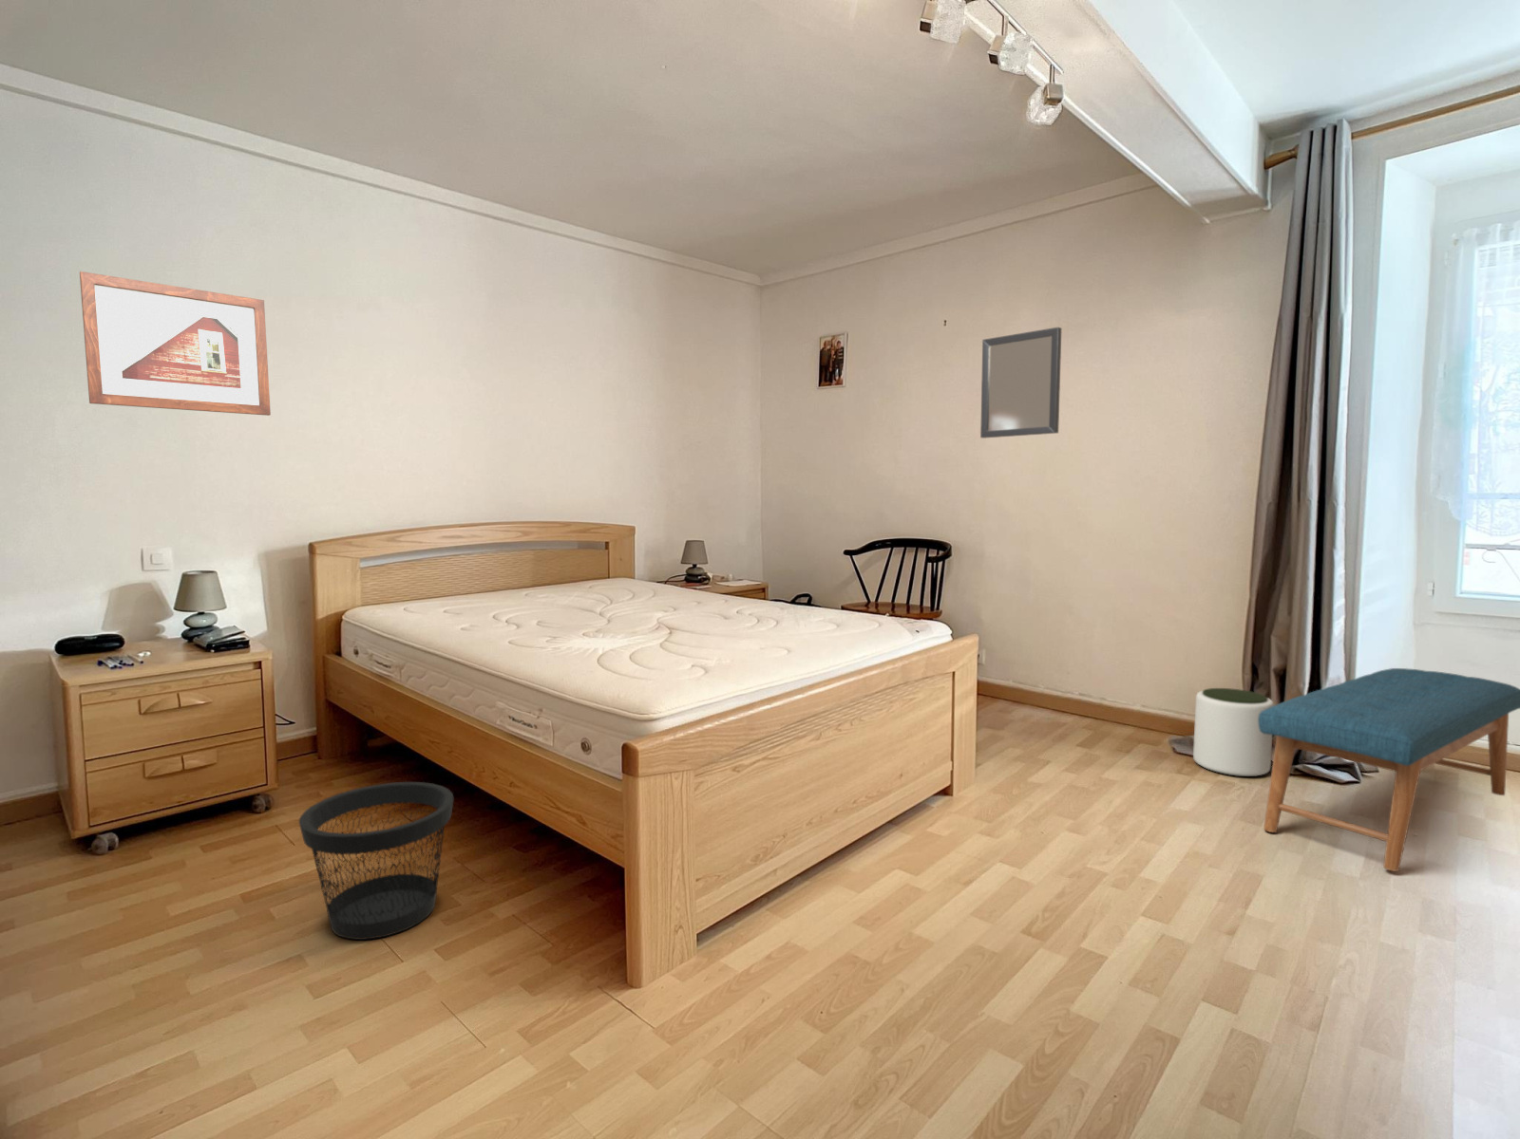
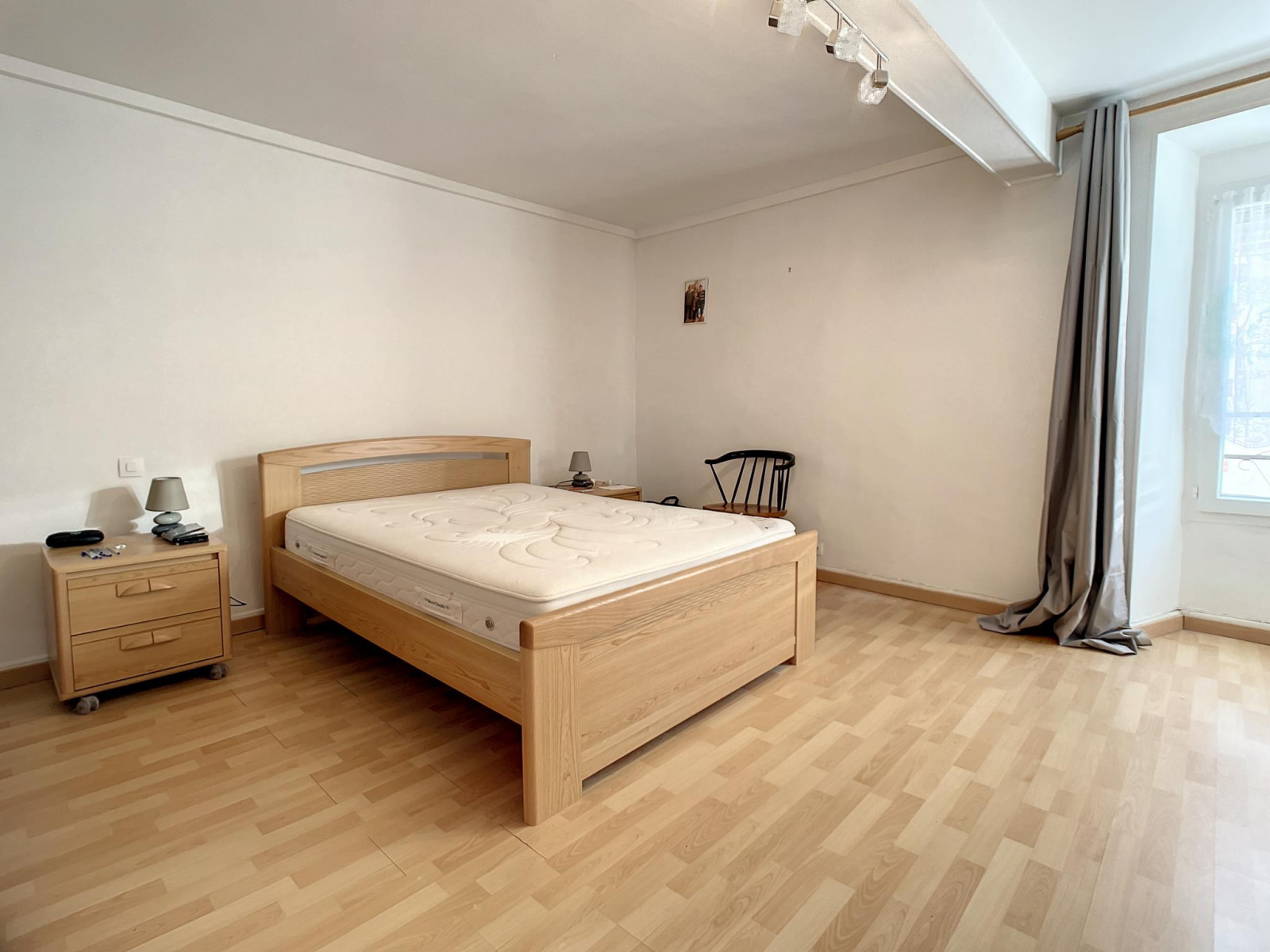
- wastebasket (382, 858)
- picture frame (182, 348)
- bench (1394, 751)
- plant pot (1232, 731)
- home mirror (1020, 384)
